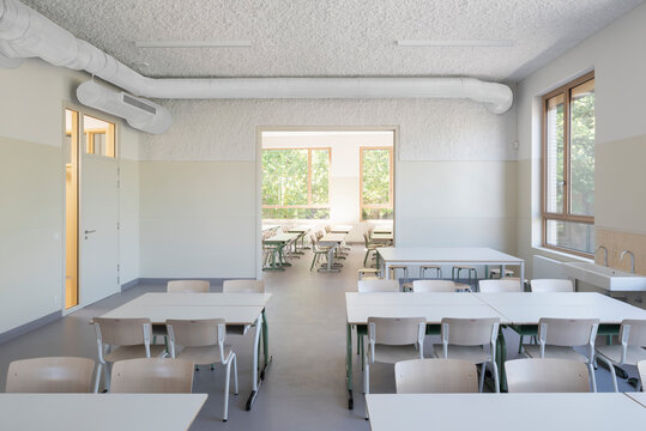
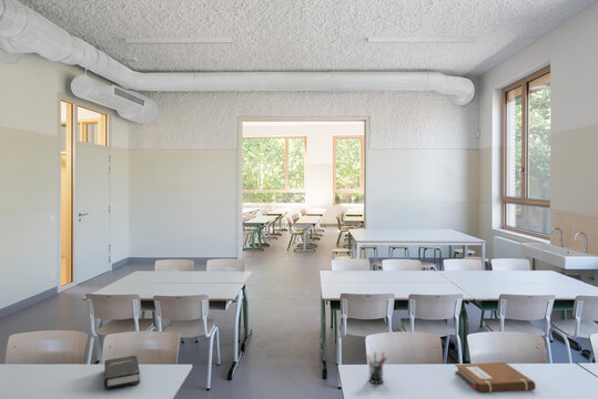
+ notebook (491, 377)
+ hardback book (121, 370)
+ pen holder (376, 365)
